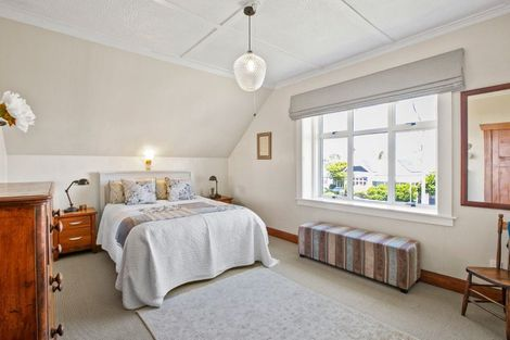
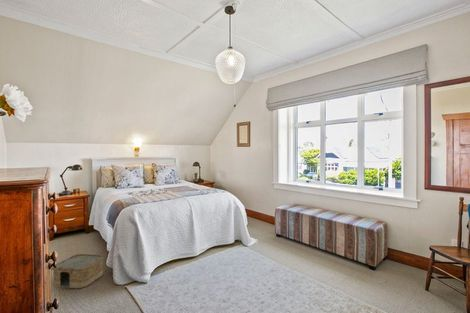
+ woven basket (78, 270)
